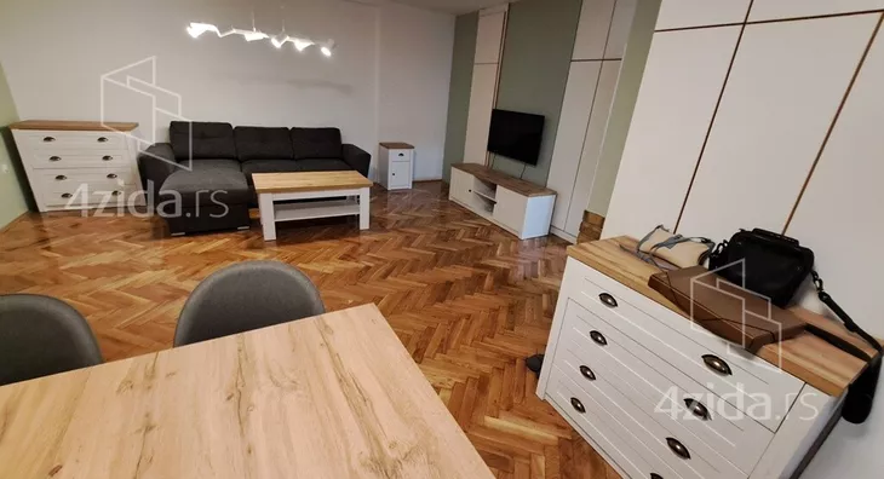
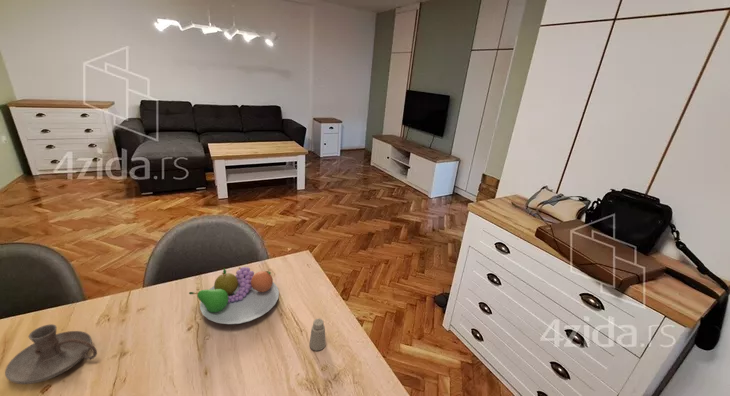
+ candle holder (56, 347)
+ saltshaker (317, 333)
+ fruit bowl (237, 290)
